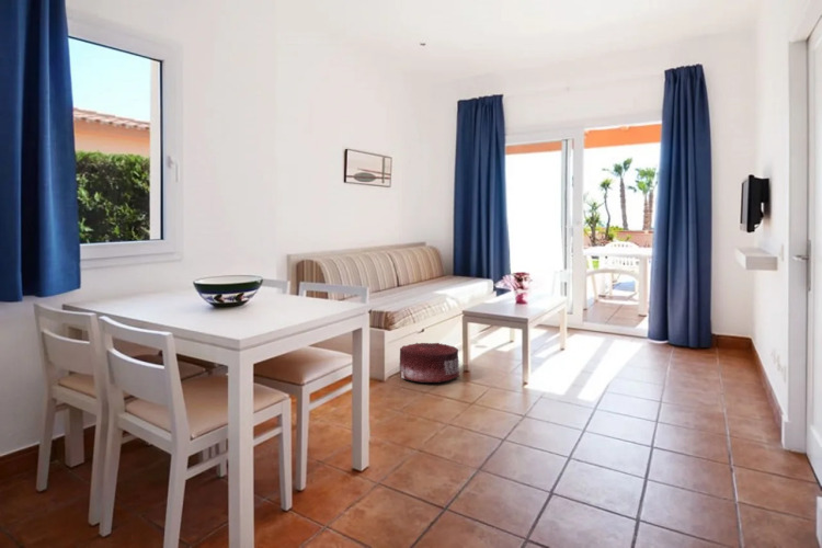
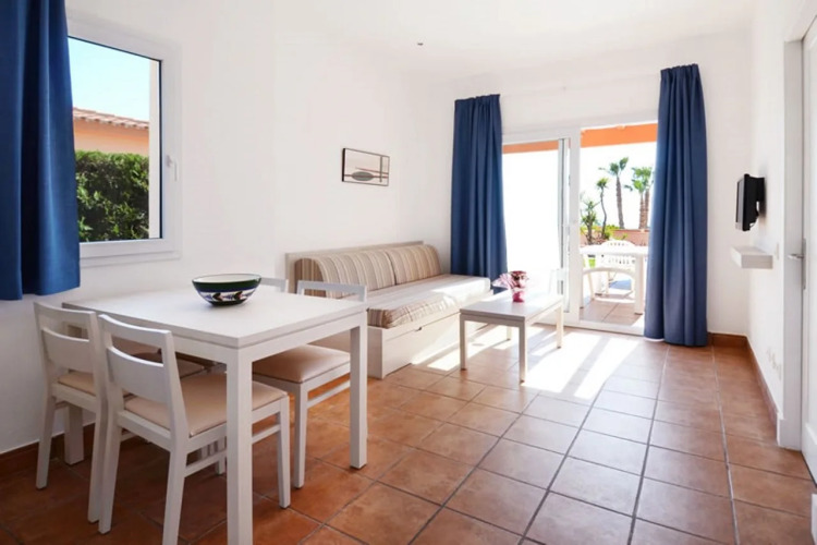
- pouf (429, 359)
